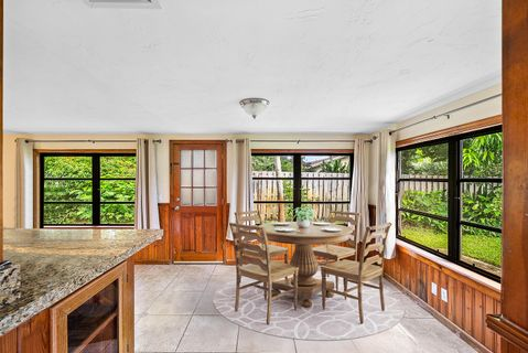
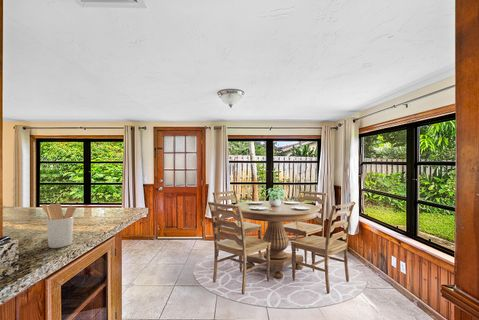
+ utensil holder (57, 223)
